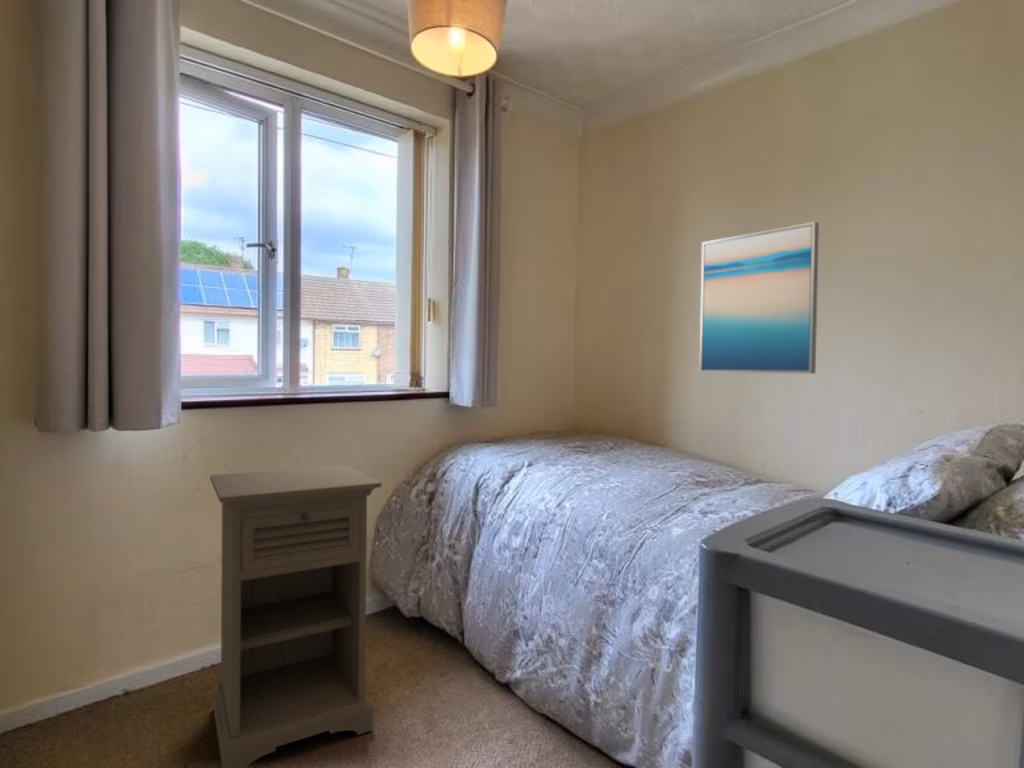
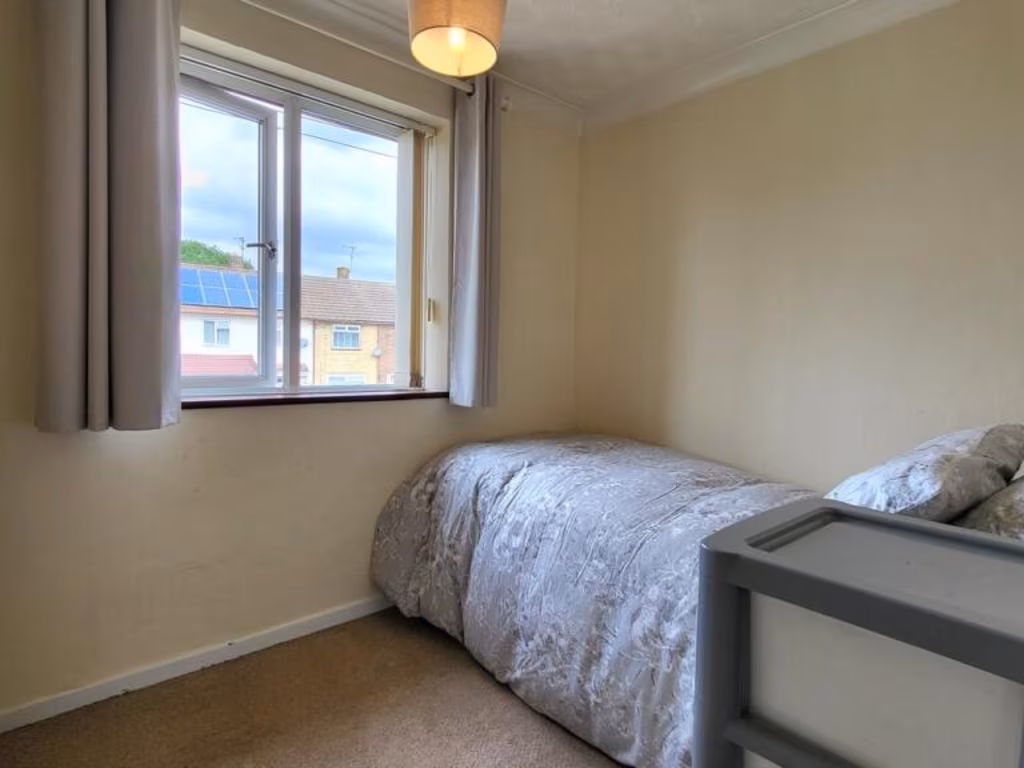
- wall art (754, 303)
- nightstand (292, 600)
